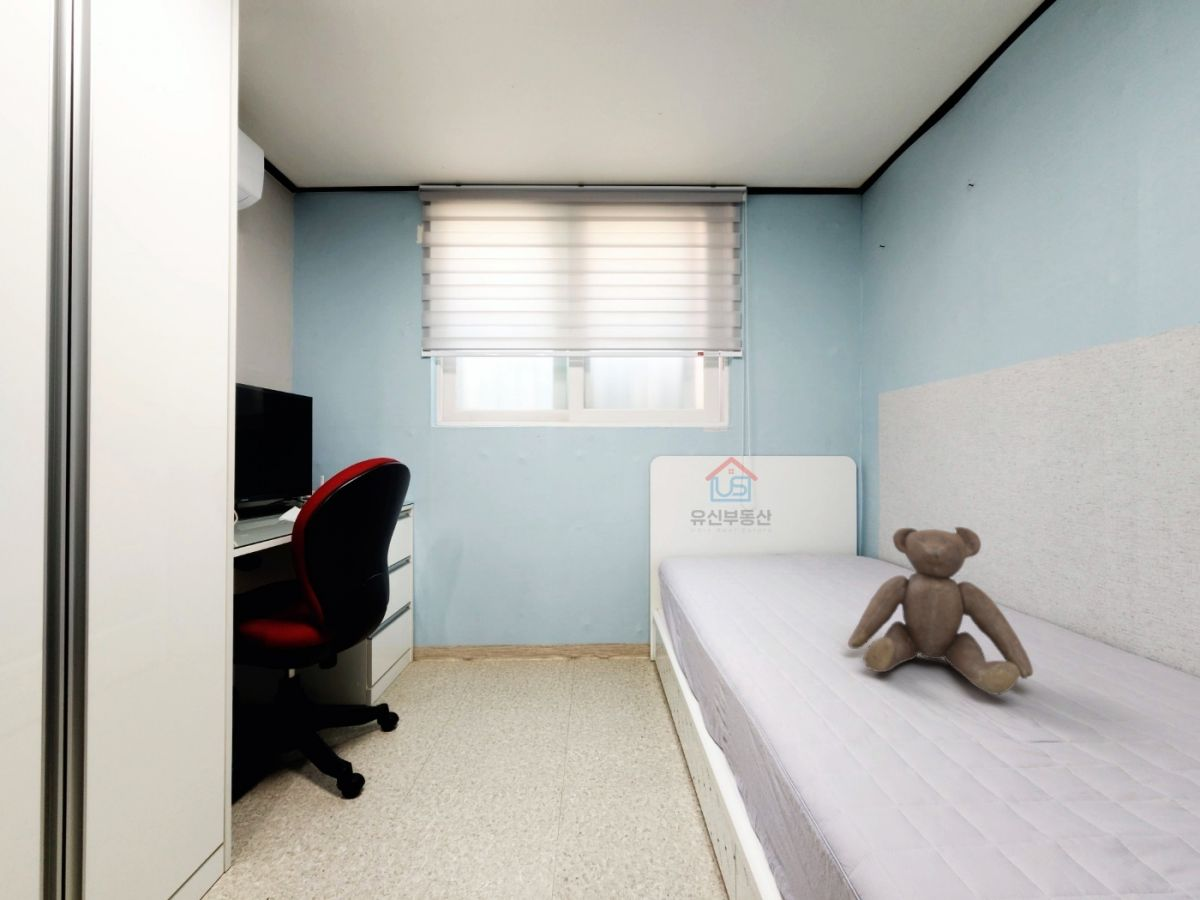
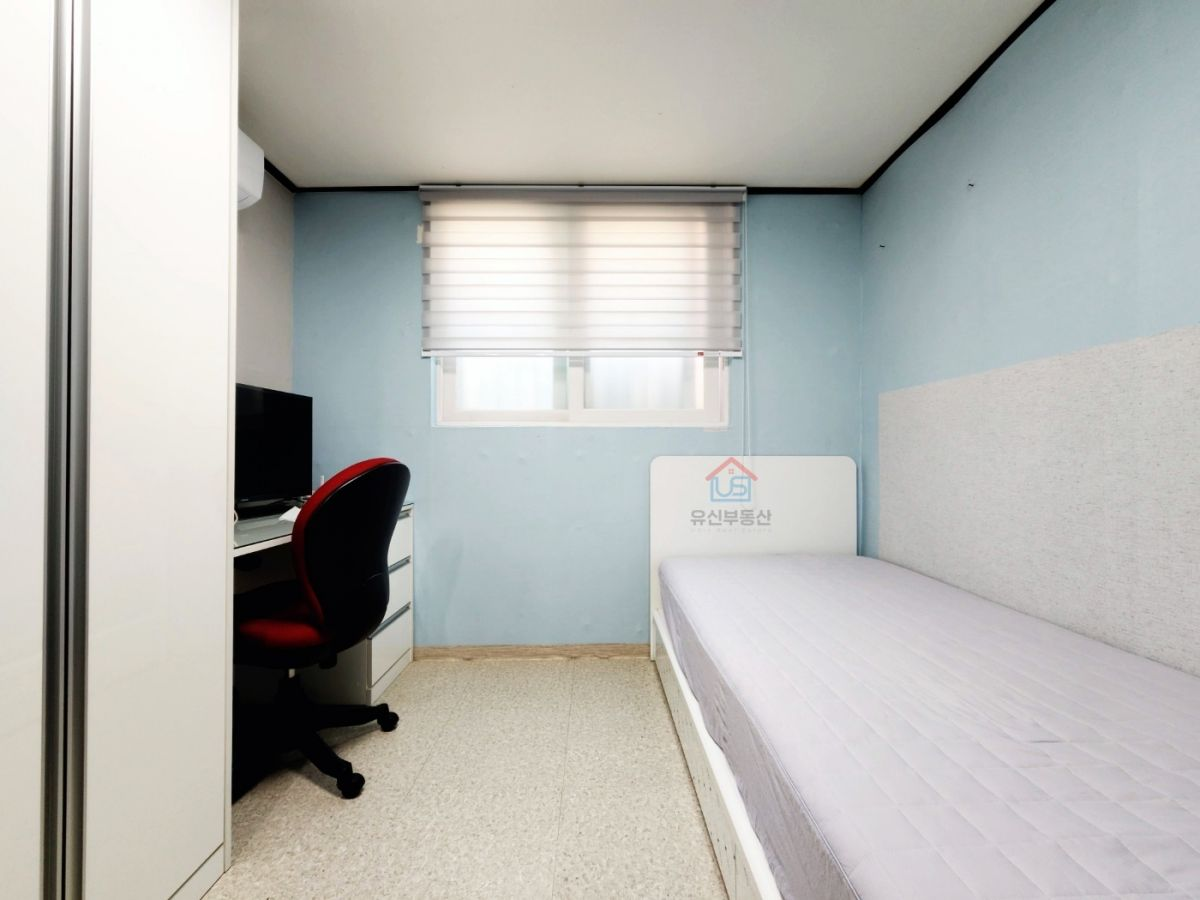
- teddy bear (933, 600)
